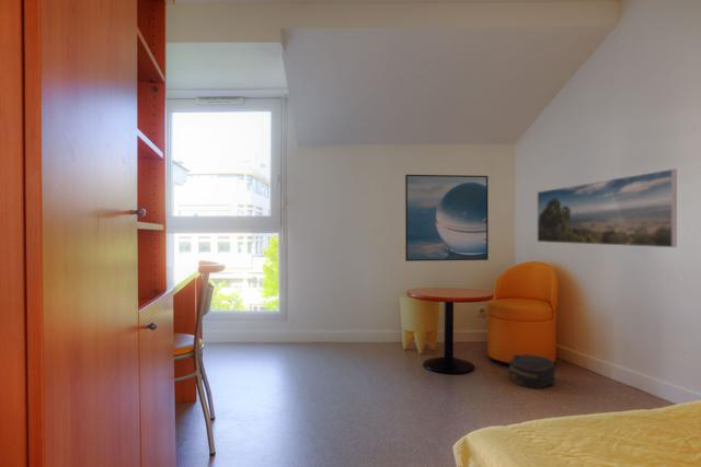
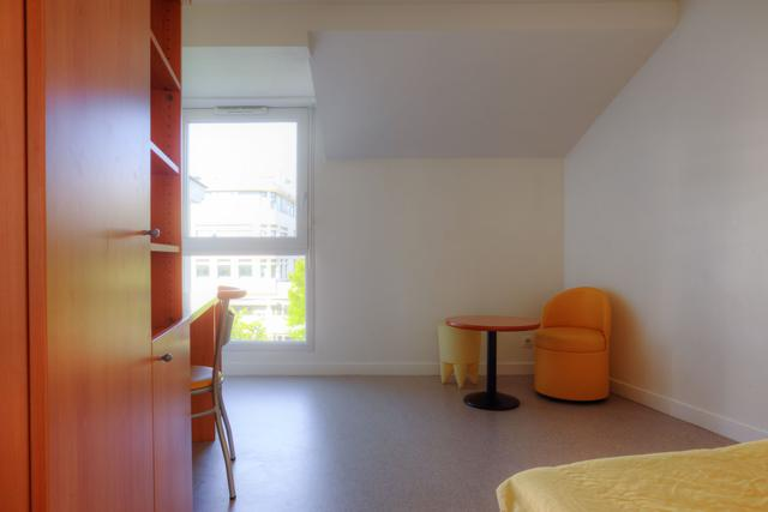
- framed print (591, 213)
- hat box (528, 369)
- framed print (447, 218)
